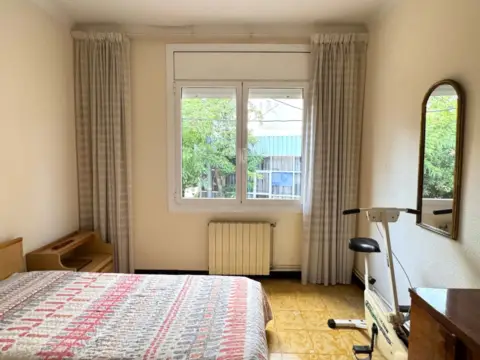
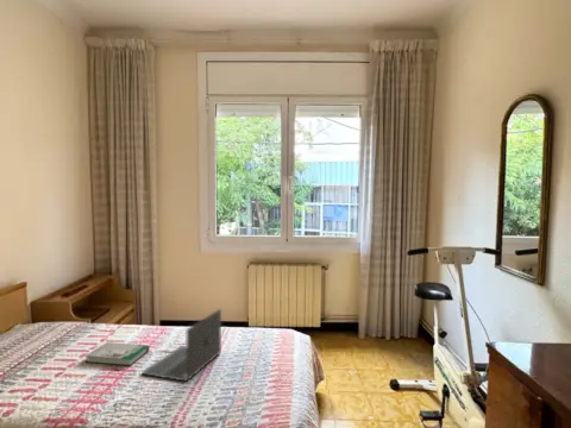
+ book (118, 353)
+ laptop (187, 339)
